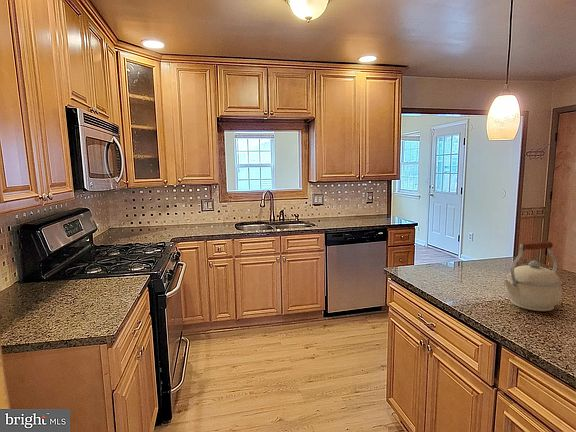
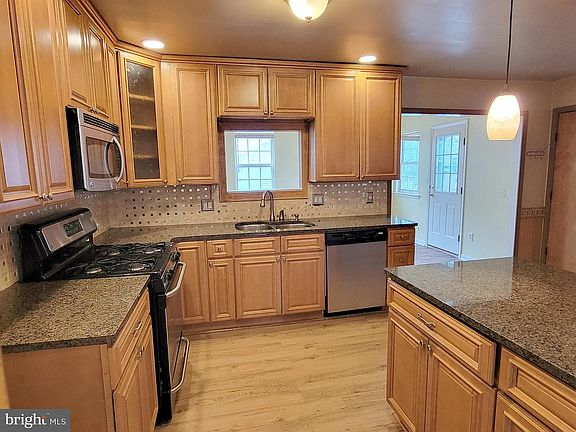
- kettle (530, 274)
